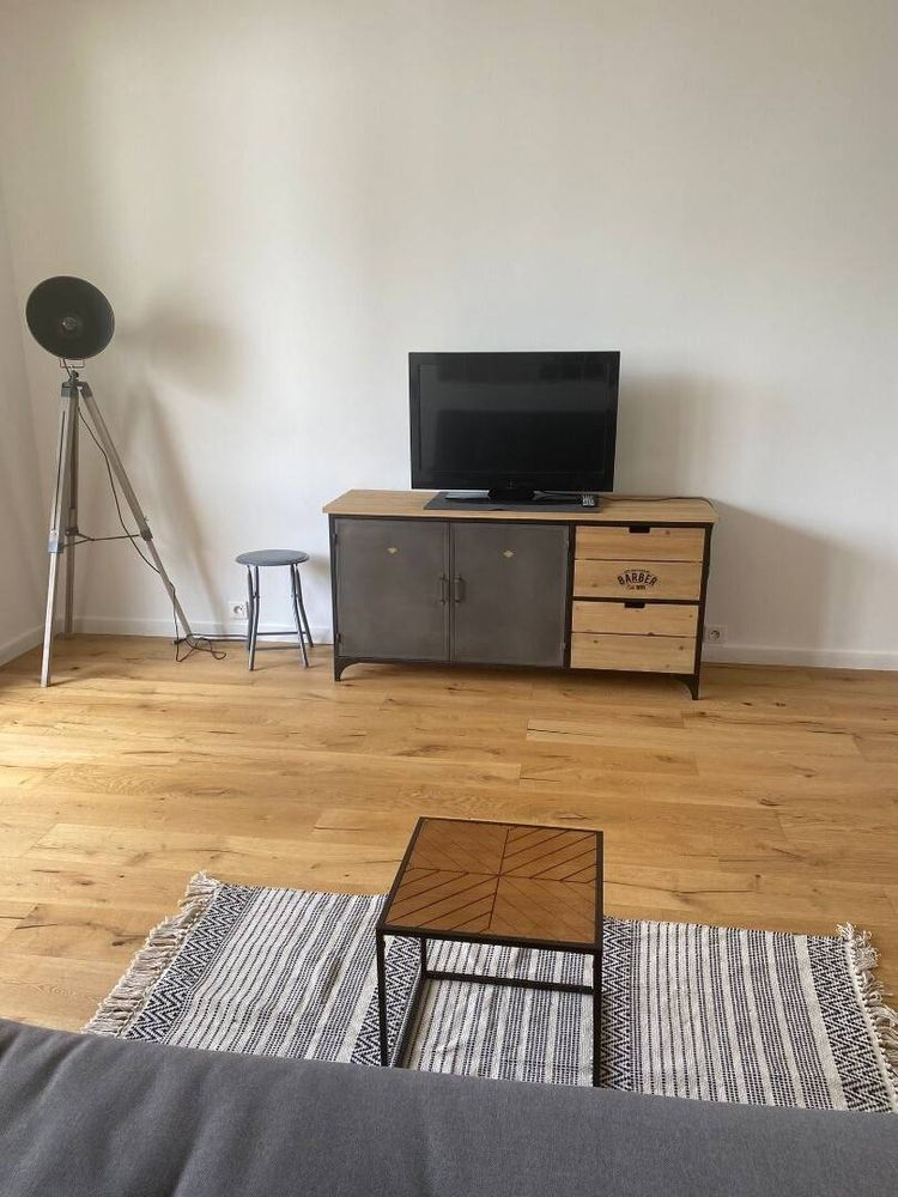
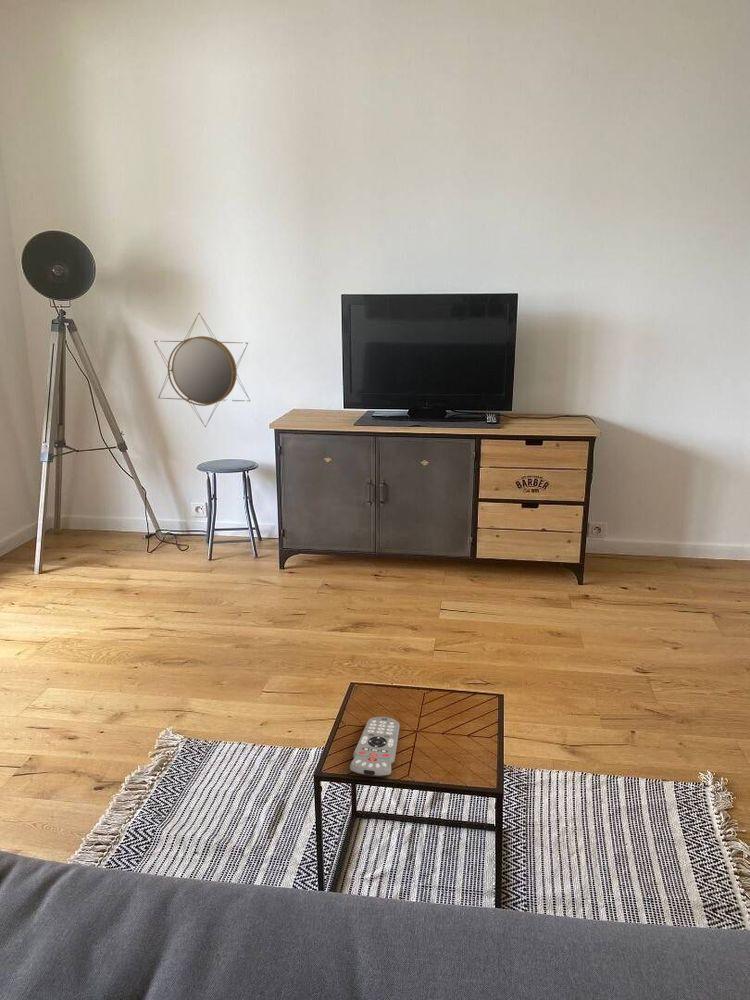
+ home mirror (202, 371)
+ remote control (377, 745)
